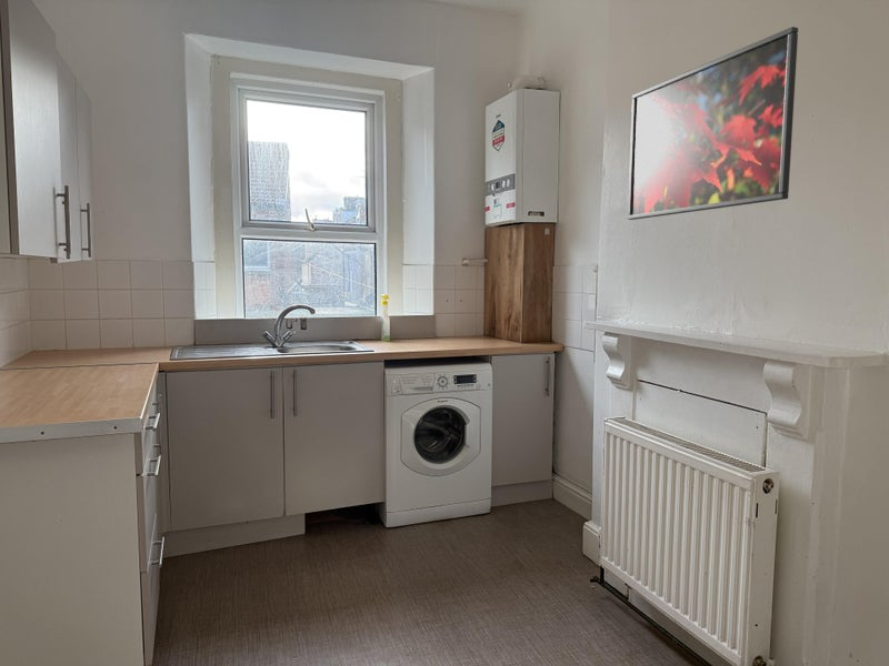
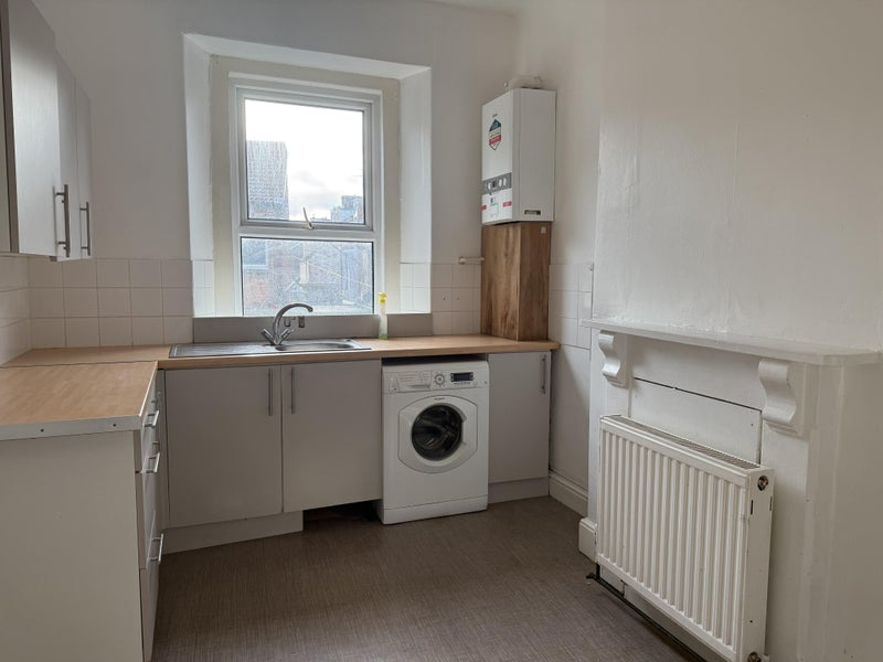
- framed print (699, 139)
